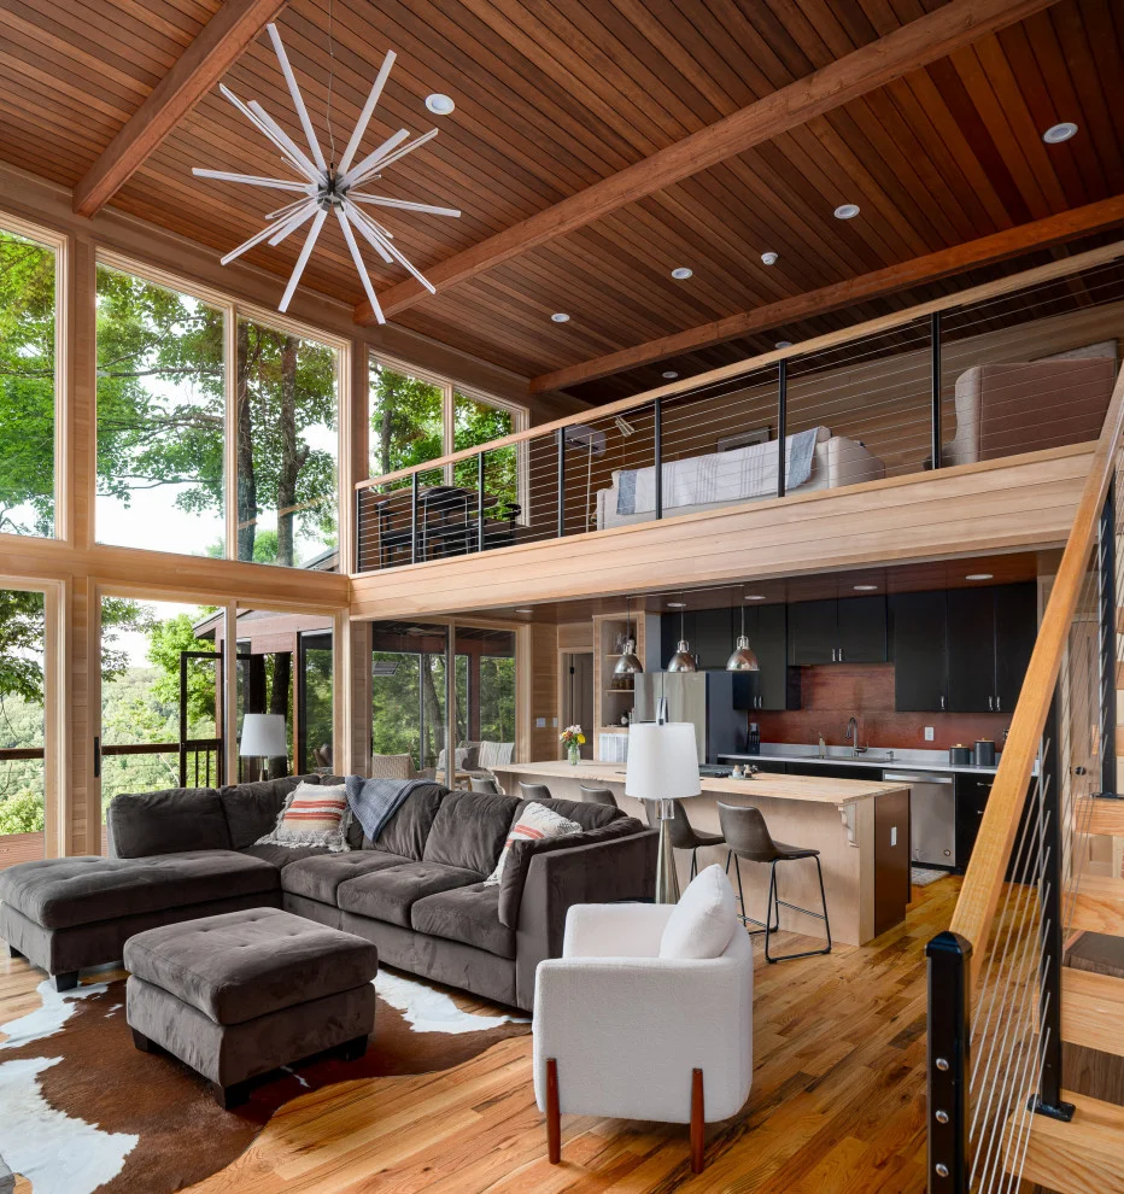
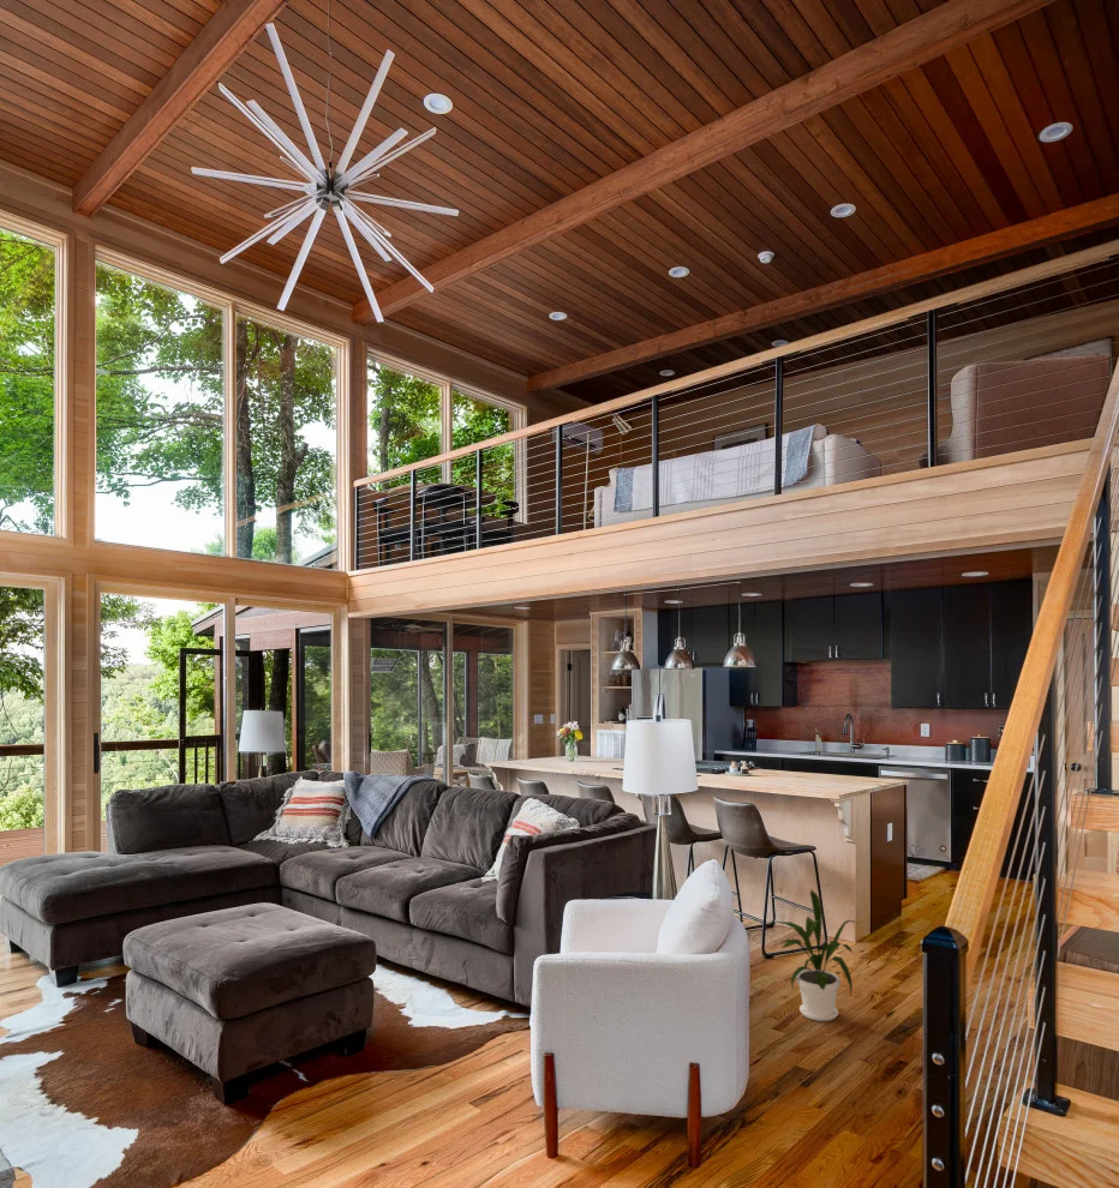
+ house plant (815, 955)
